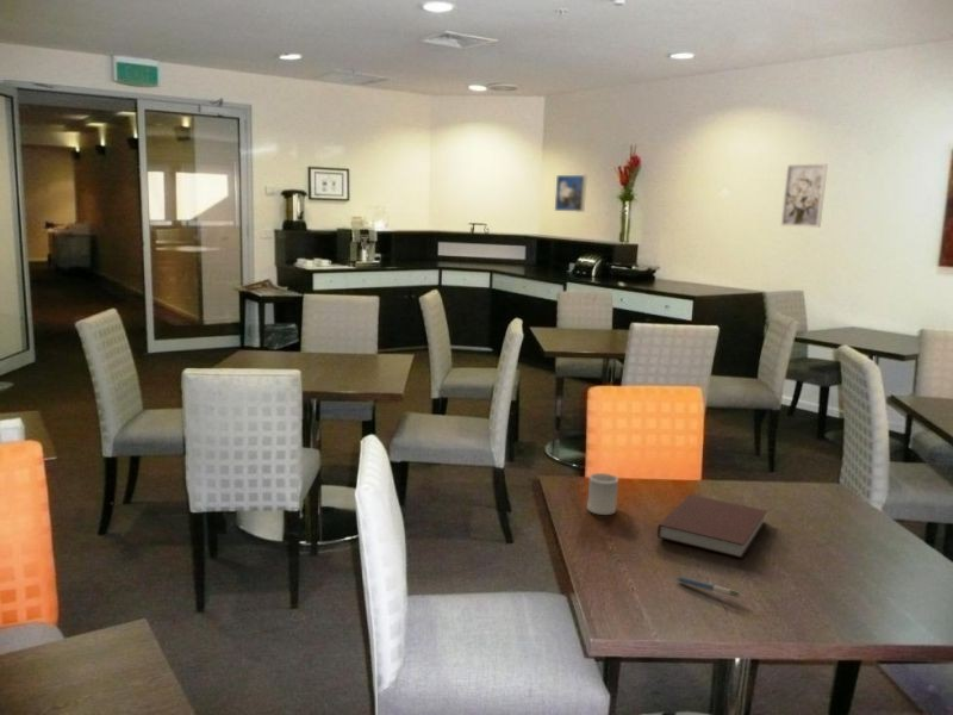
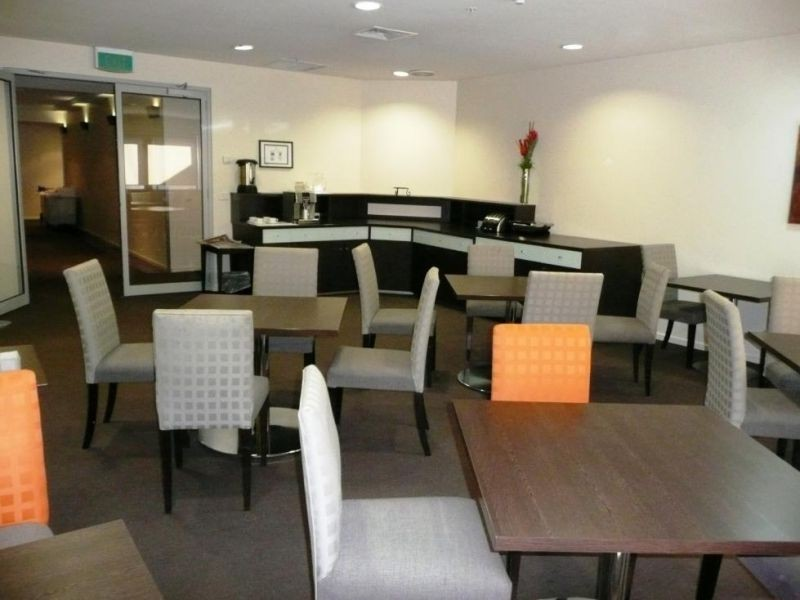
- notebook (714, 523)
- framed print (569, 193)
- cup (605, 492)
- pen (708, 585)
- wall art (803, 195)
